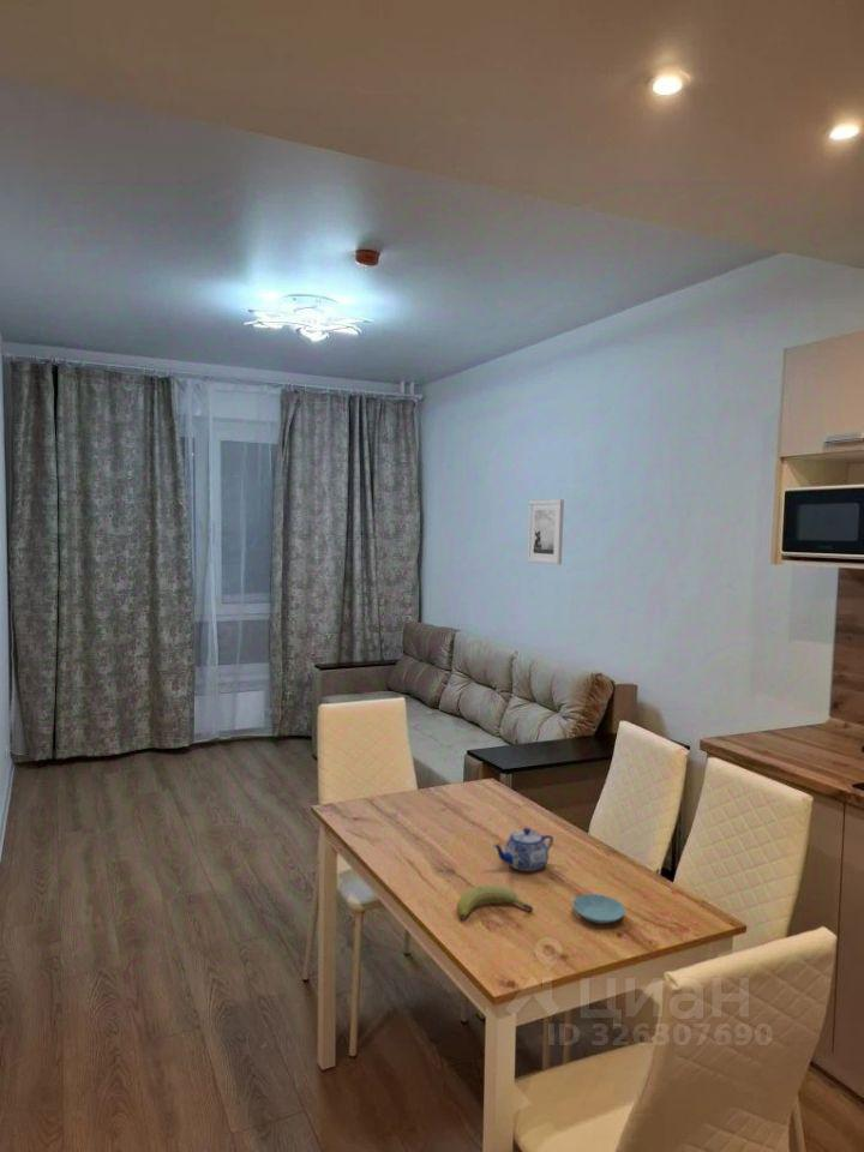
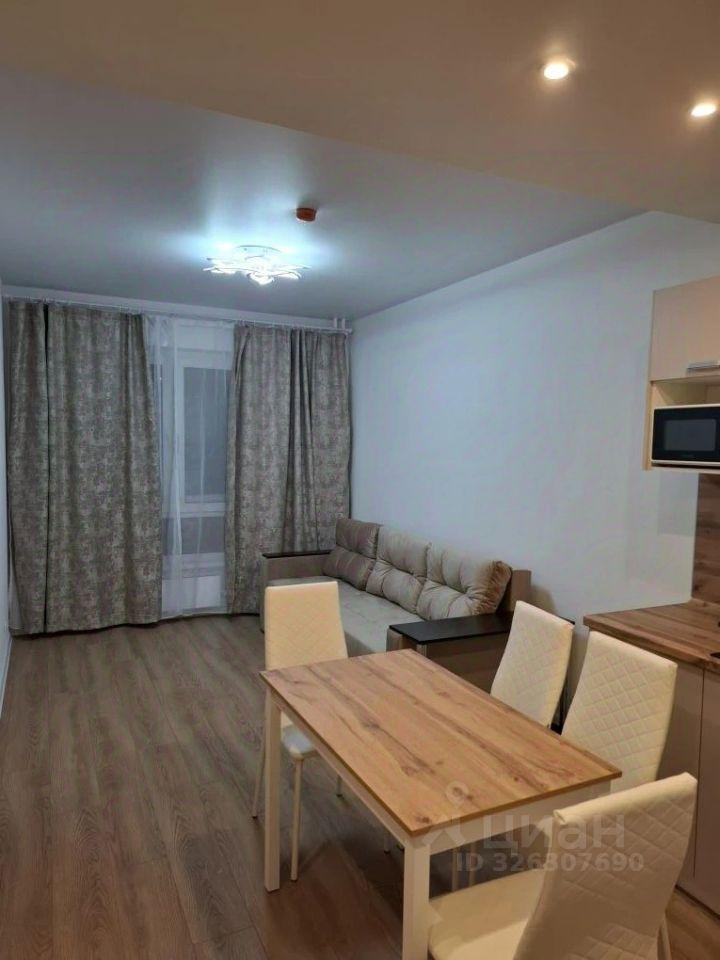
- fruit (490, 899)
- saucer (598, 911)
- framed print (545, 532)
- teapot (523, 847)
